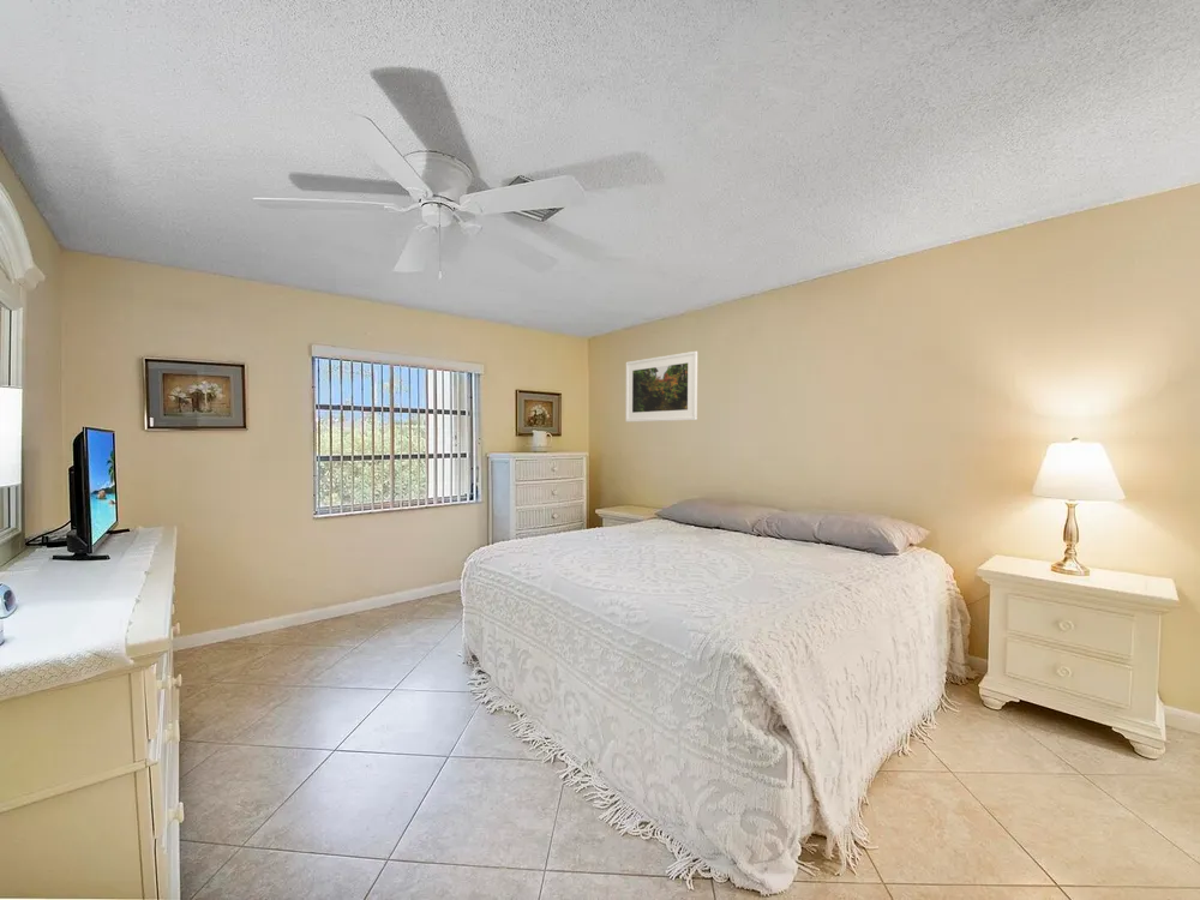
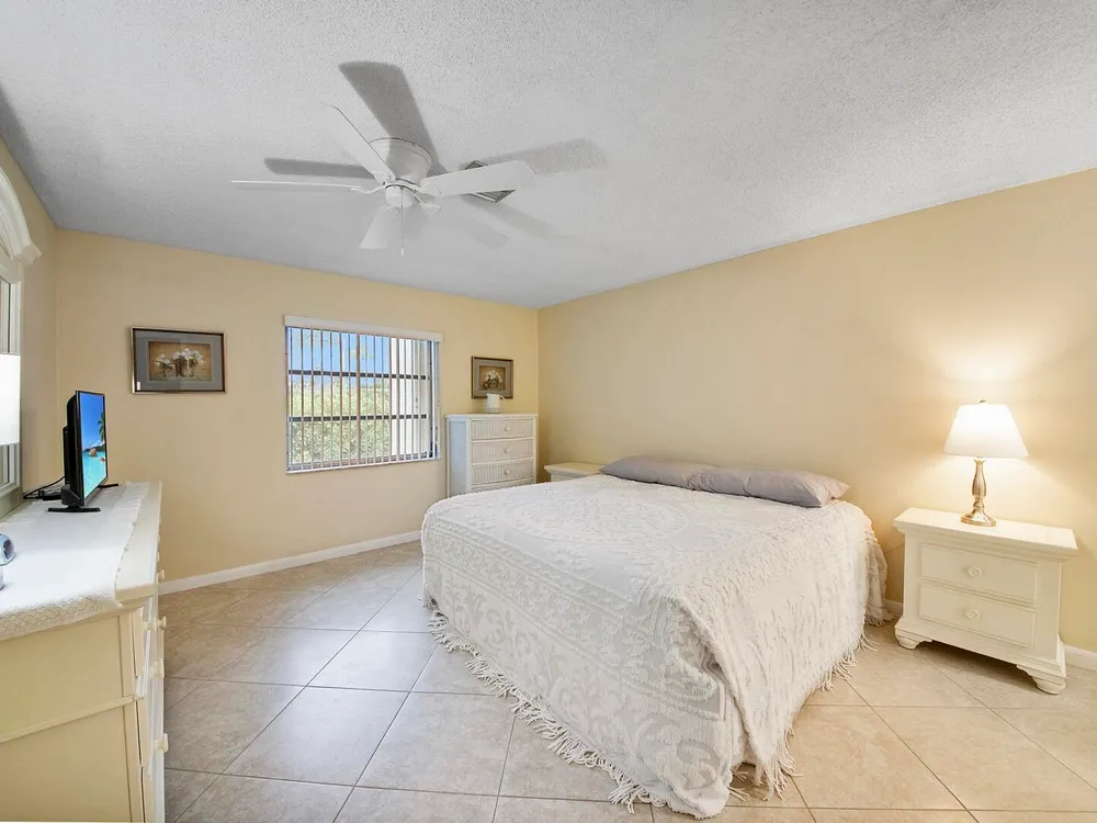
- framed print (659, 389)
